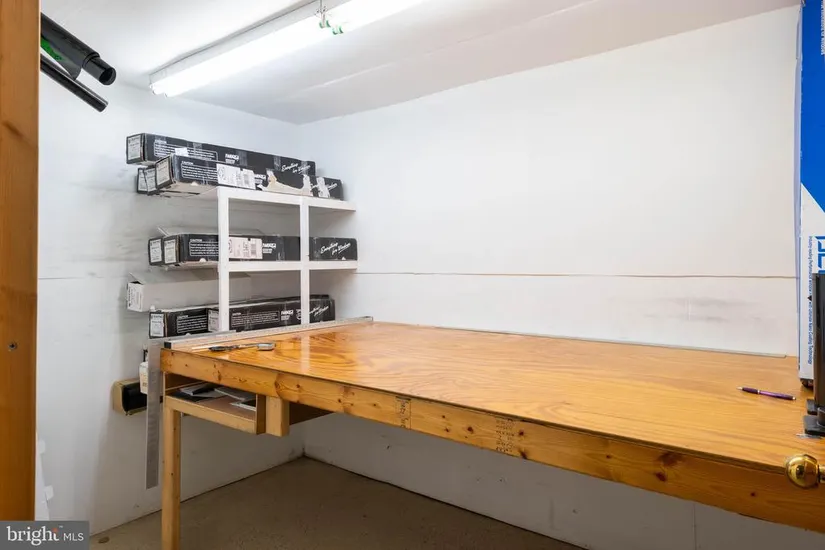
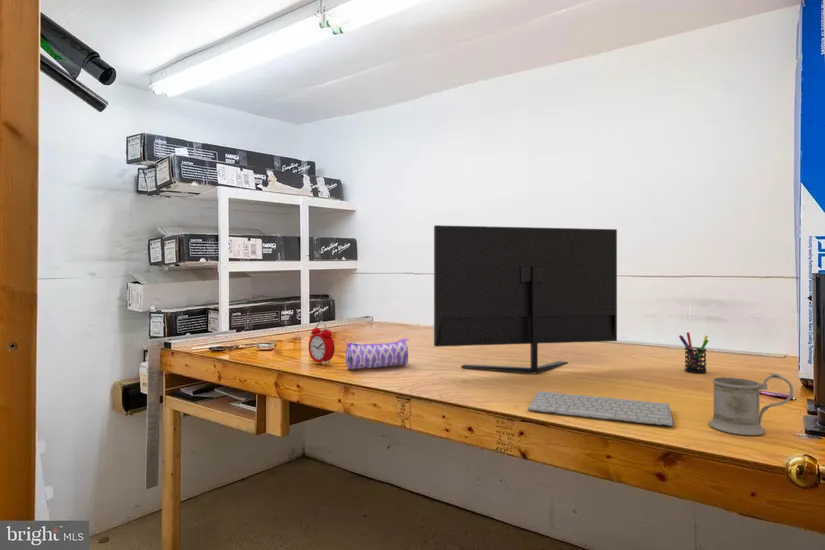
+ keyboard (598, 406)
+ monitor (528, 299)
+ alarm clock (321, 342)
+ pen holder (696, 351)
+ mug (749, 400)
+ pencil case (376, 353)
